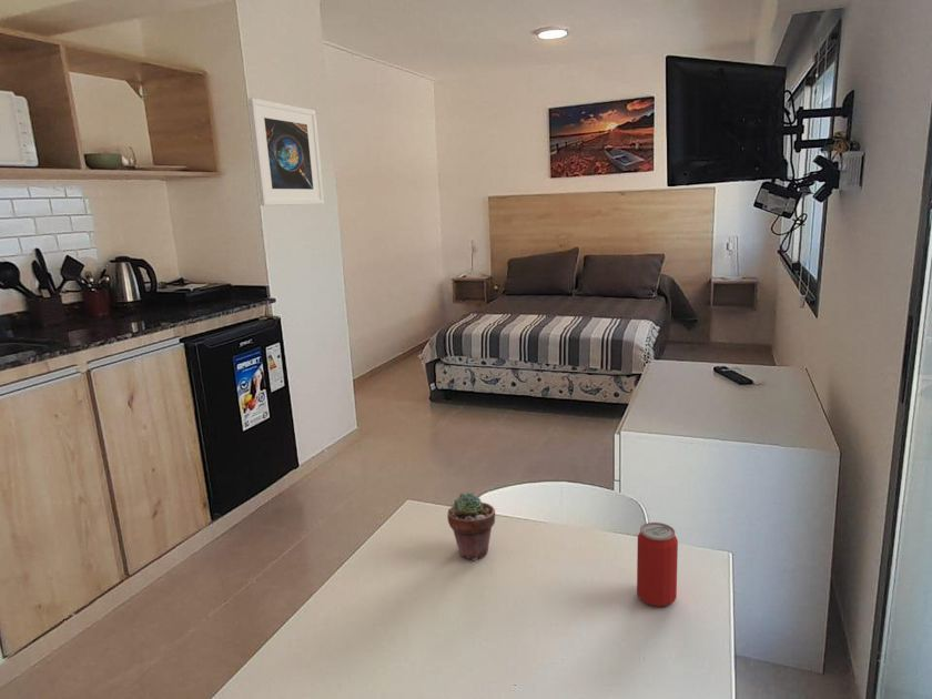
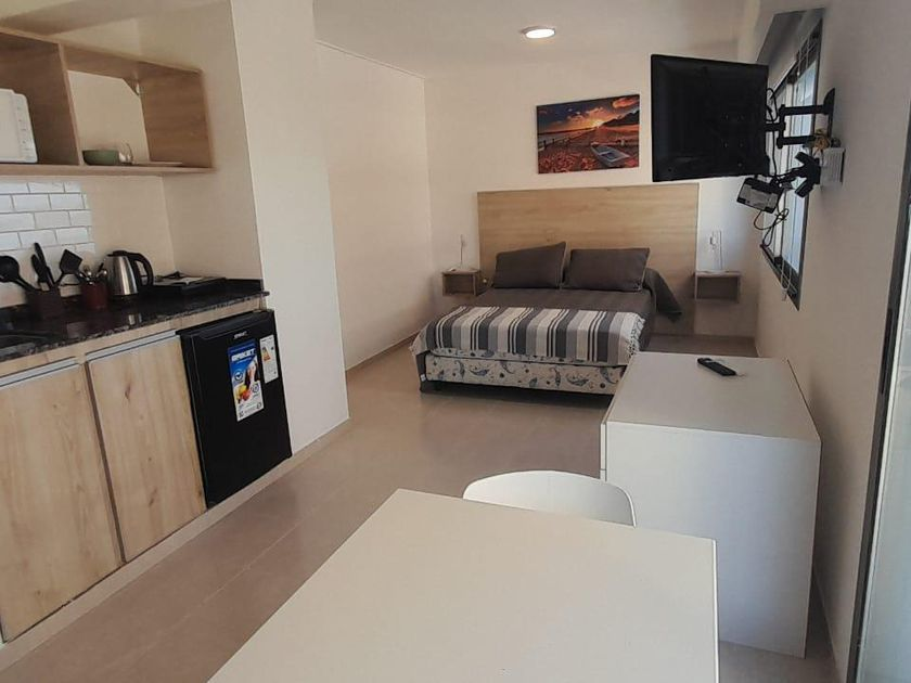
- beverage can (657, 564)
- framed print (288, 155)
- potted succulent (472, 523)
